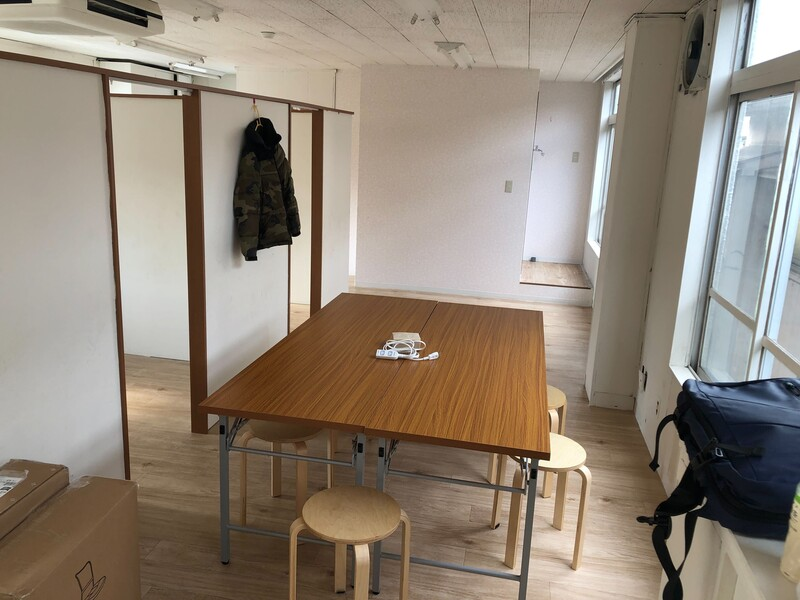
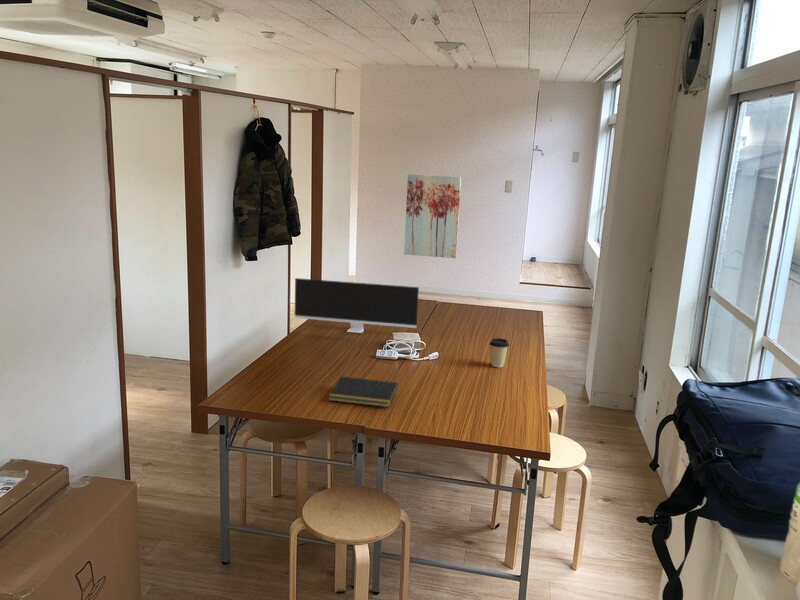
+ coffee cup (498, 353)
+ monitor (356, 306)
+ notepad (363, 391)
+ wall art (432, 216)
